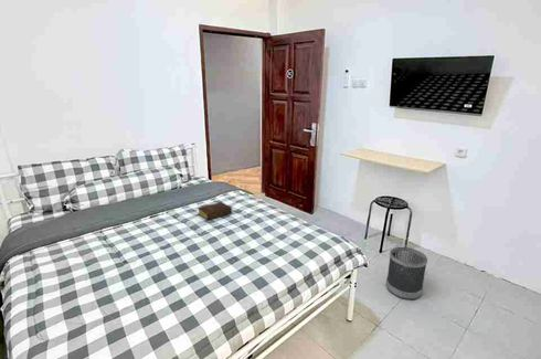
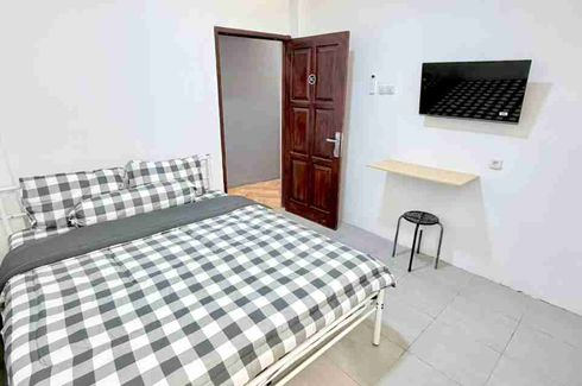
- wastebasket (405, 272)
- bible (214, 210)
